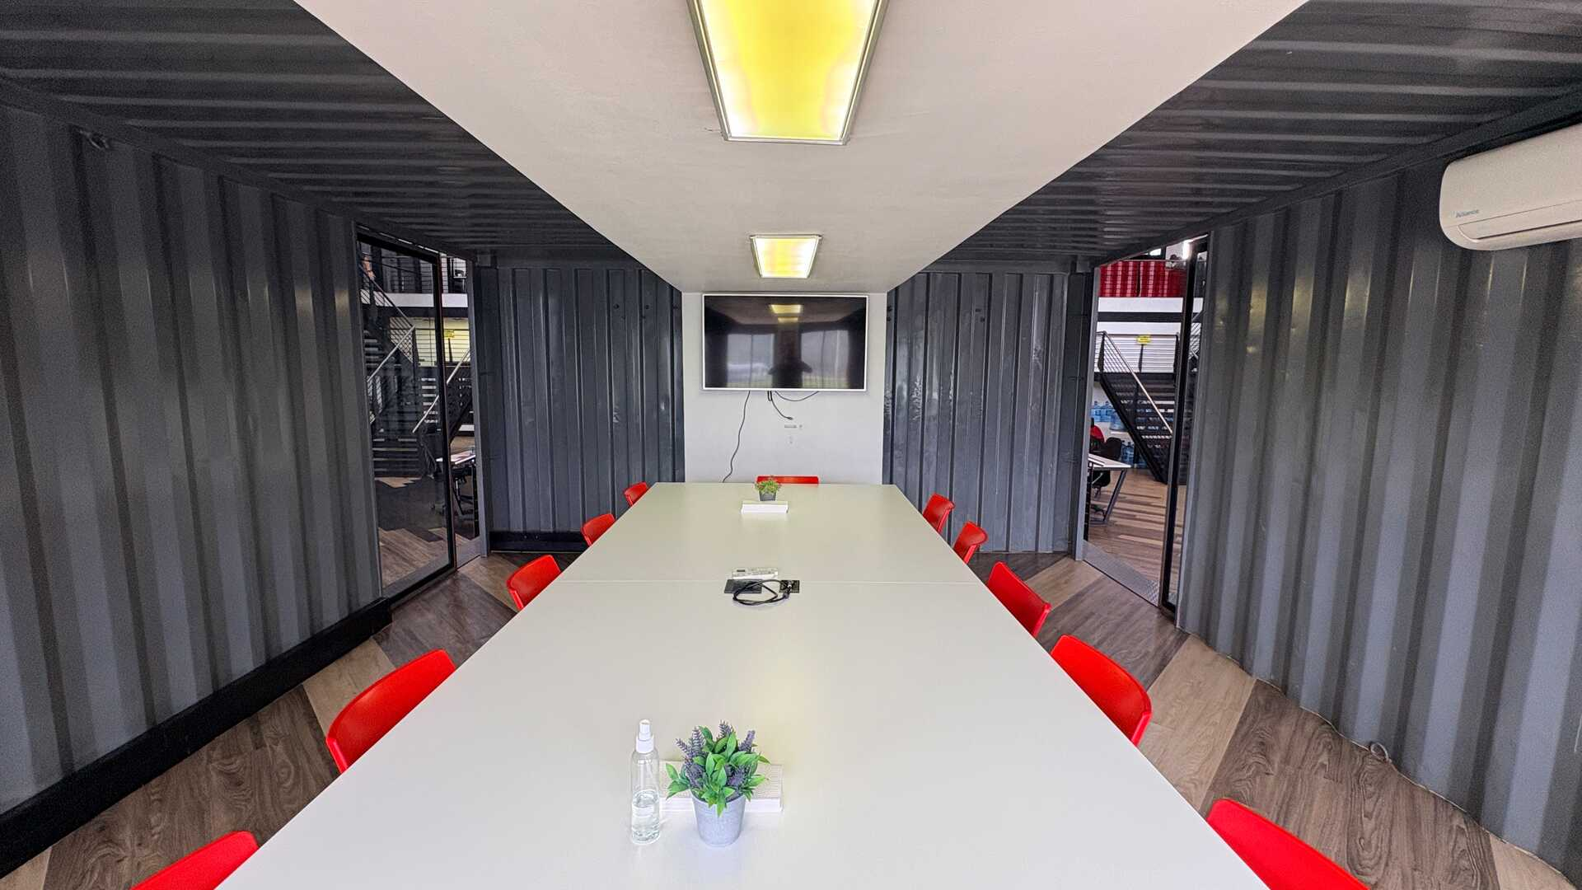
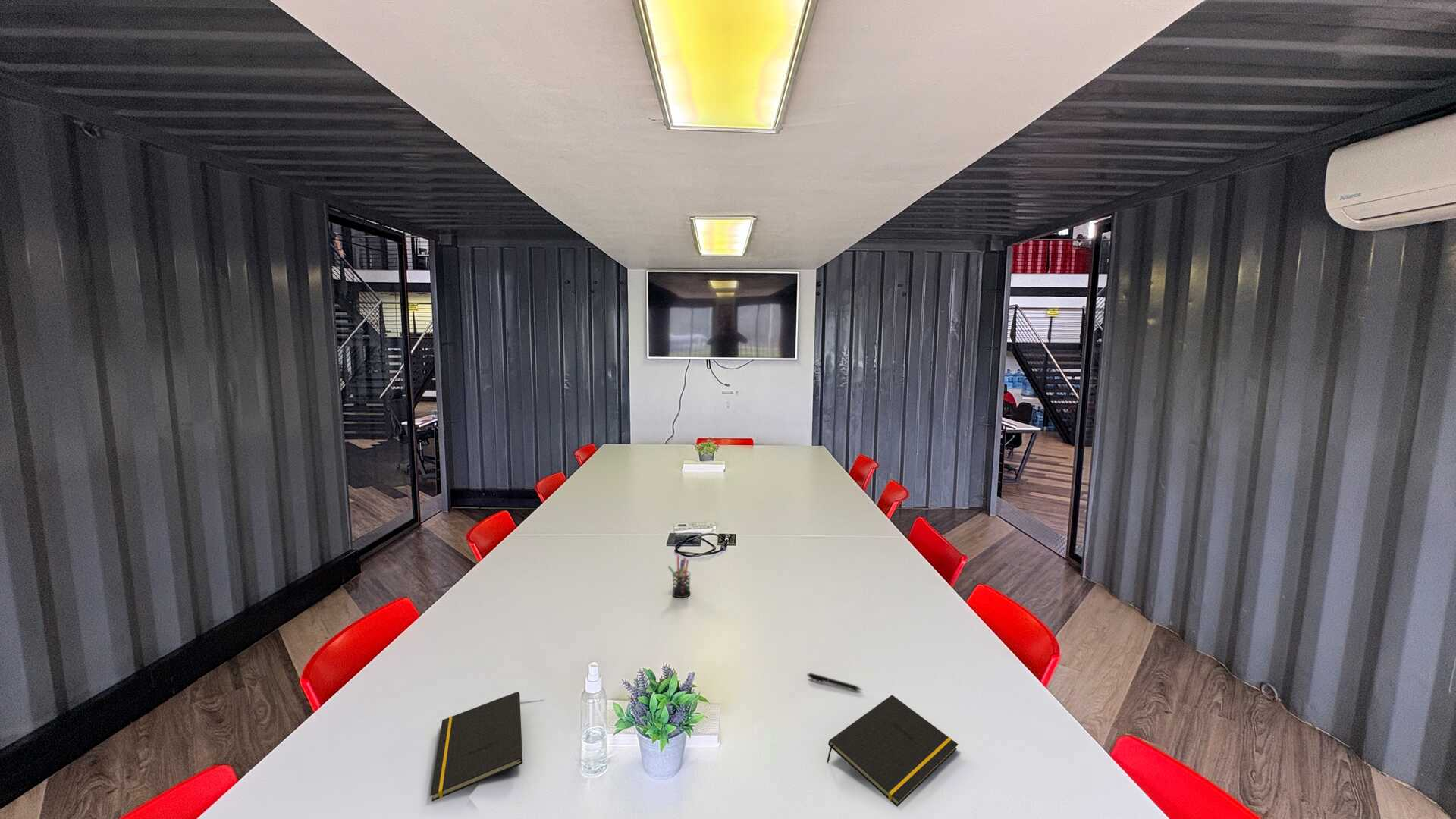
+ notepad (894, 744)
+ pen (834, 682)
+ notepad (479, 740)
+ pen holder (679, 576)
